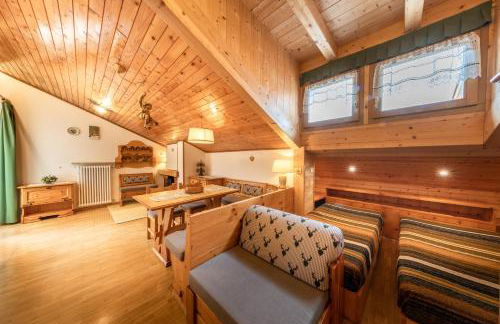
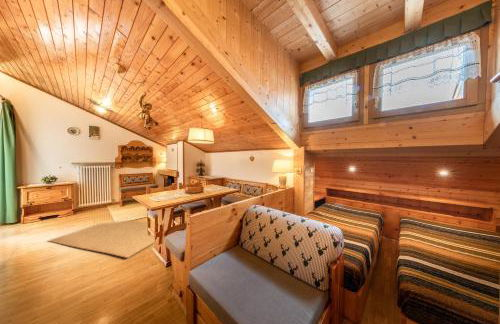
+ rug (120, 233)
